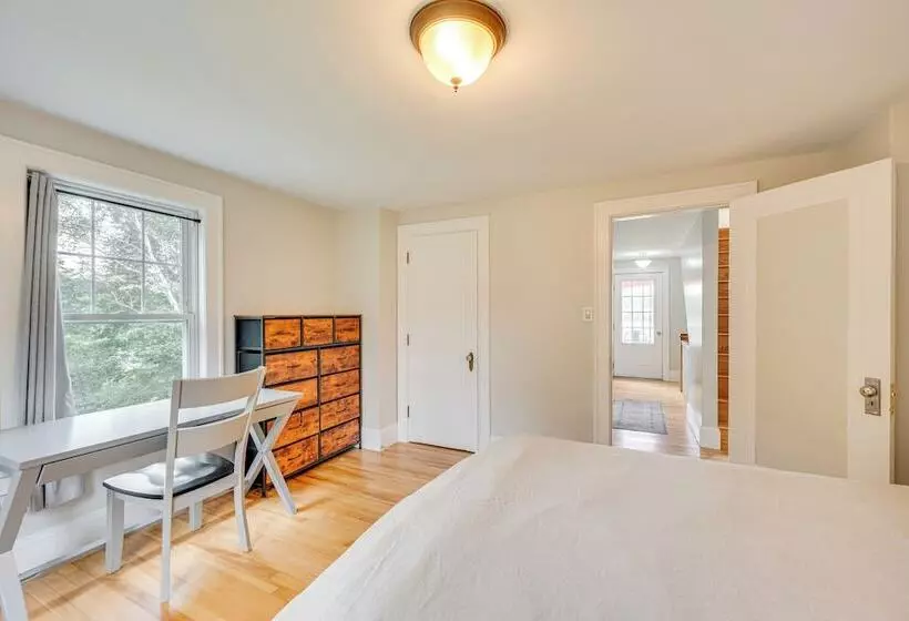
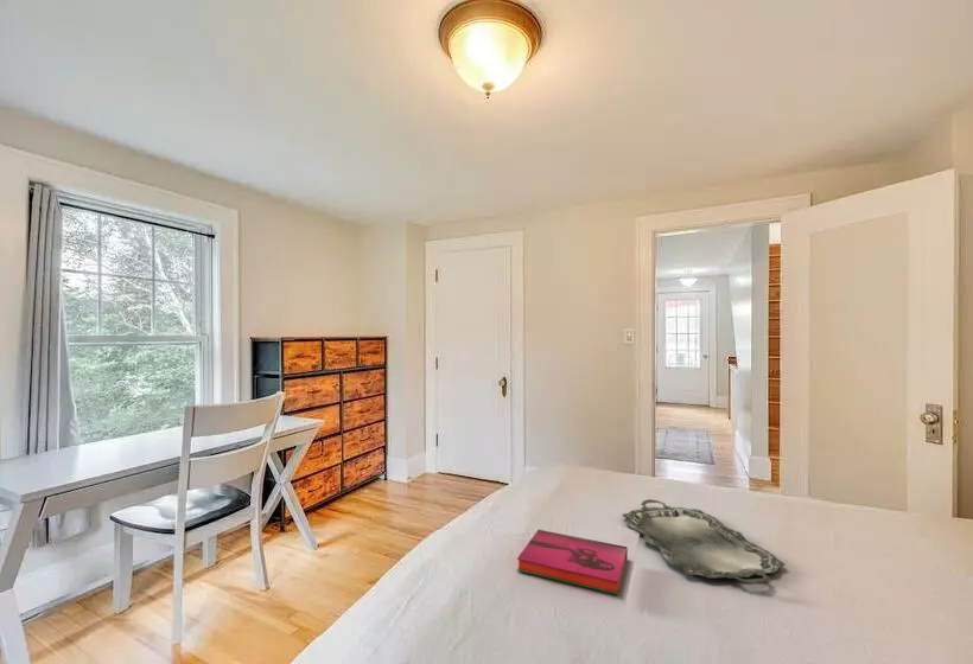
+ hardback book (573, 557)
+ serving tray (693, 537)
